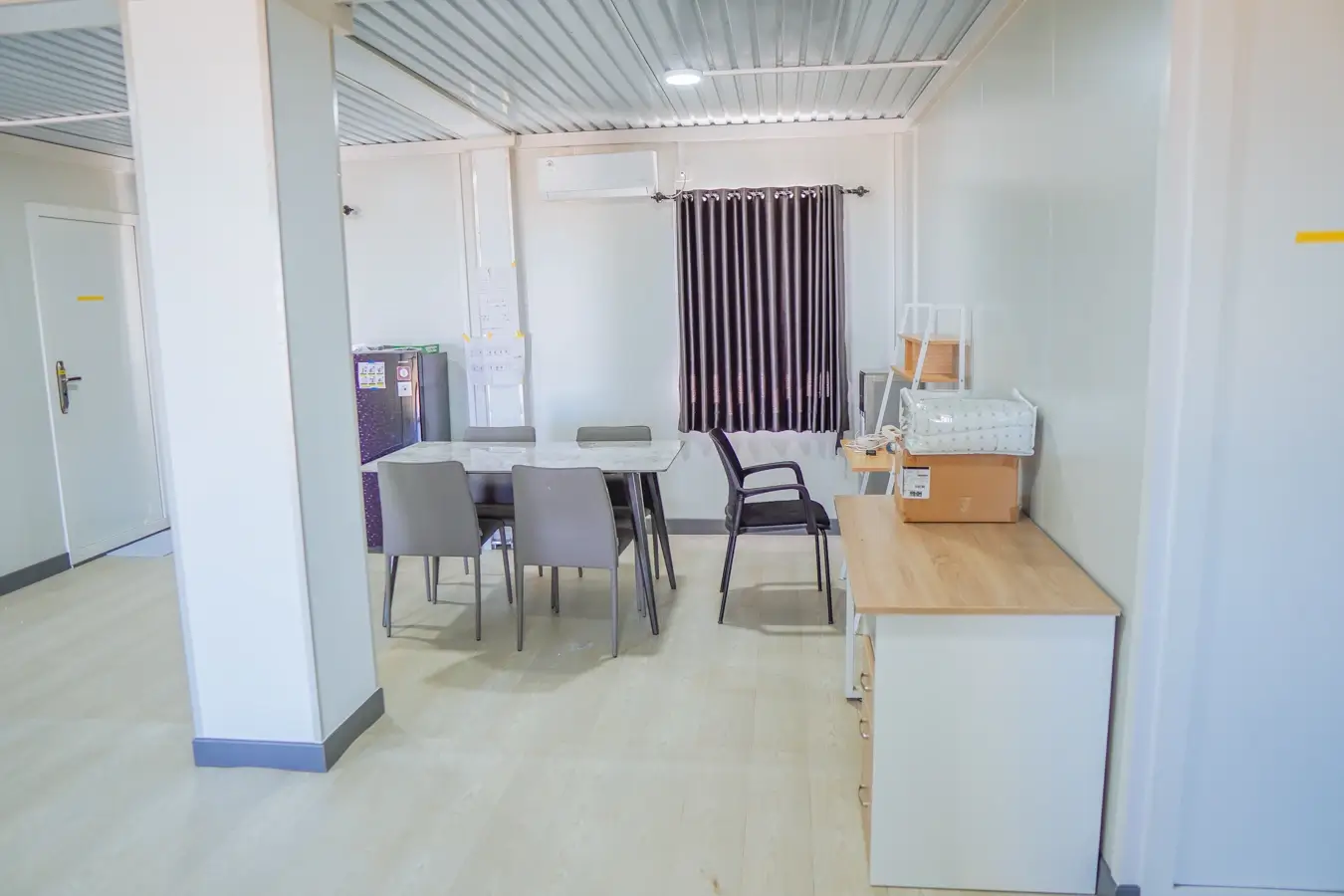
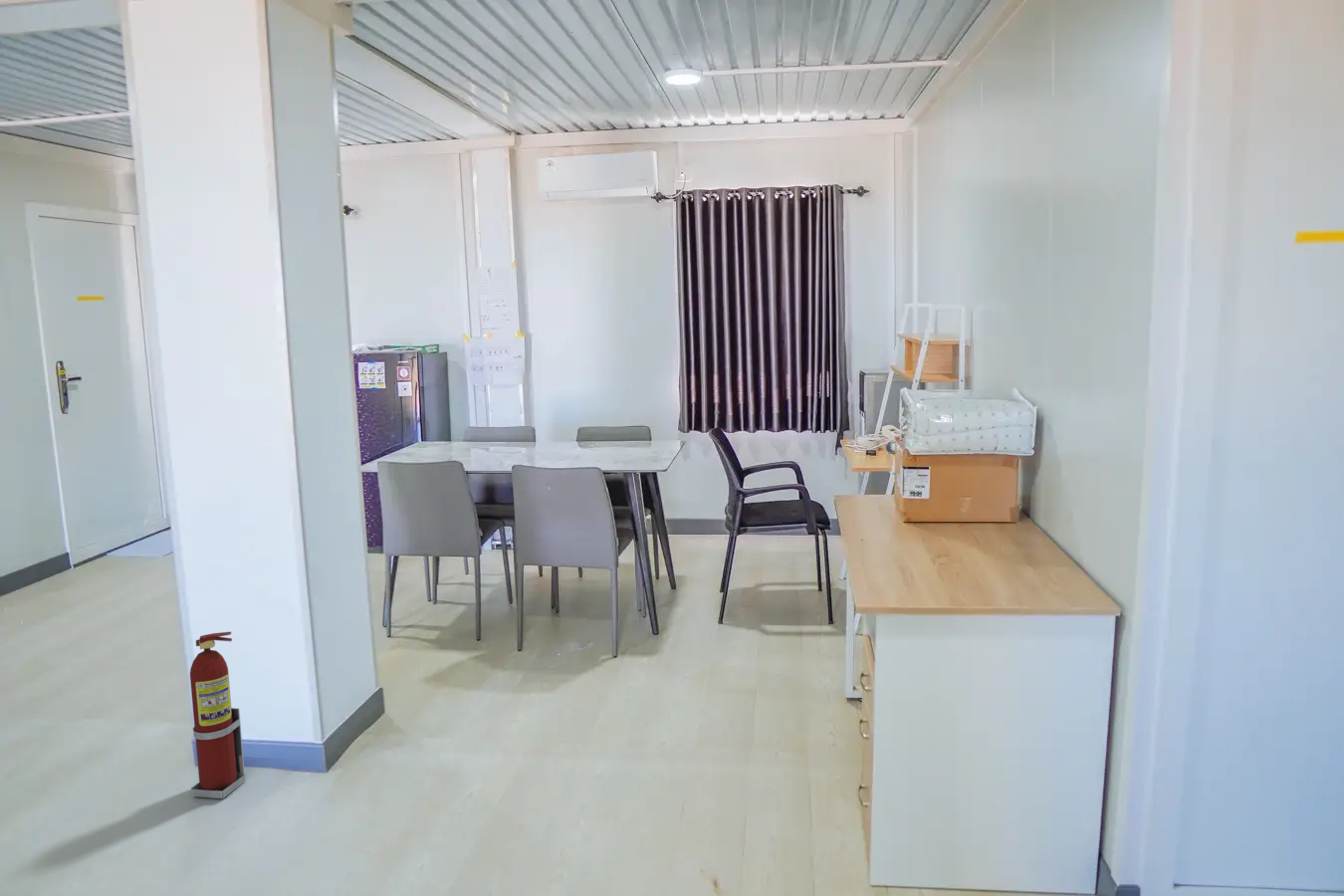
+ fire extinguisher (213, 713)
